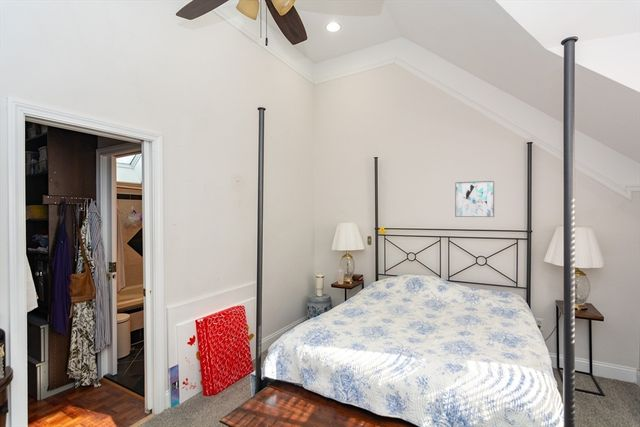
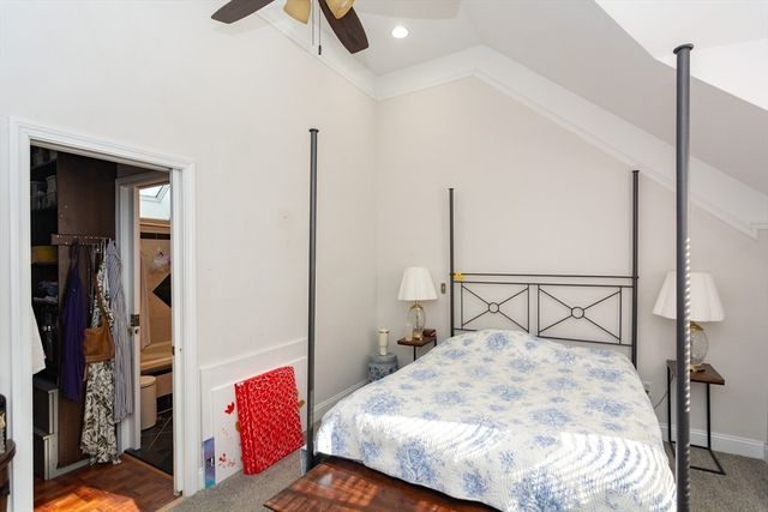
- wall art (474, 199)
